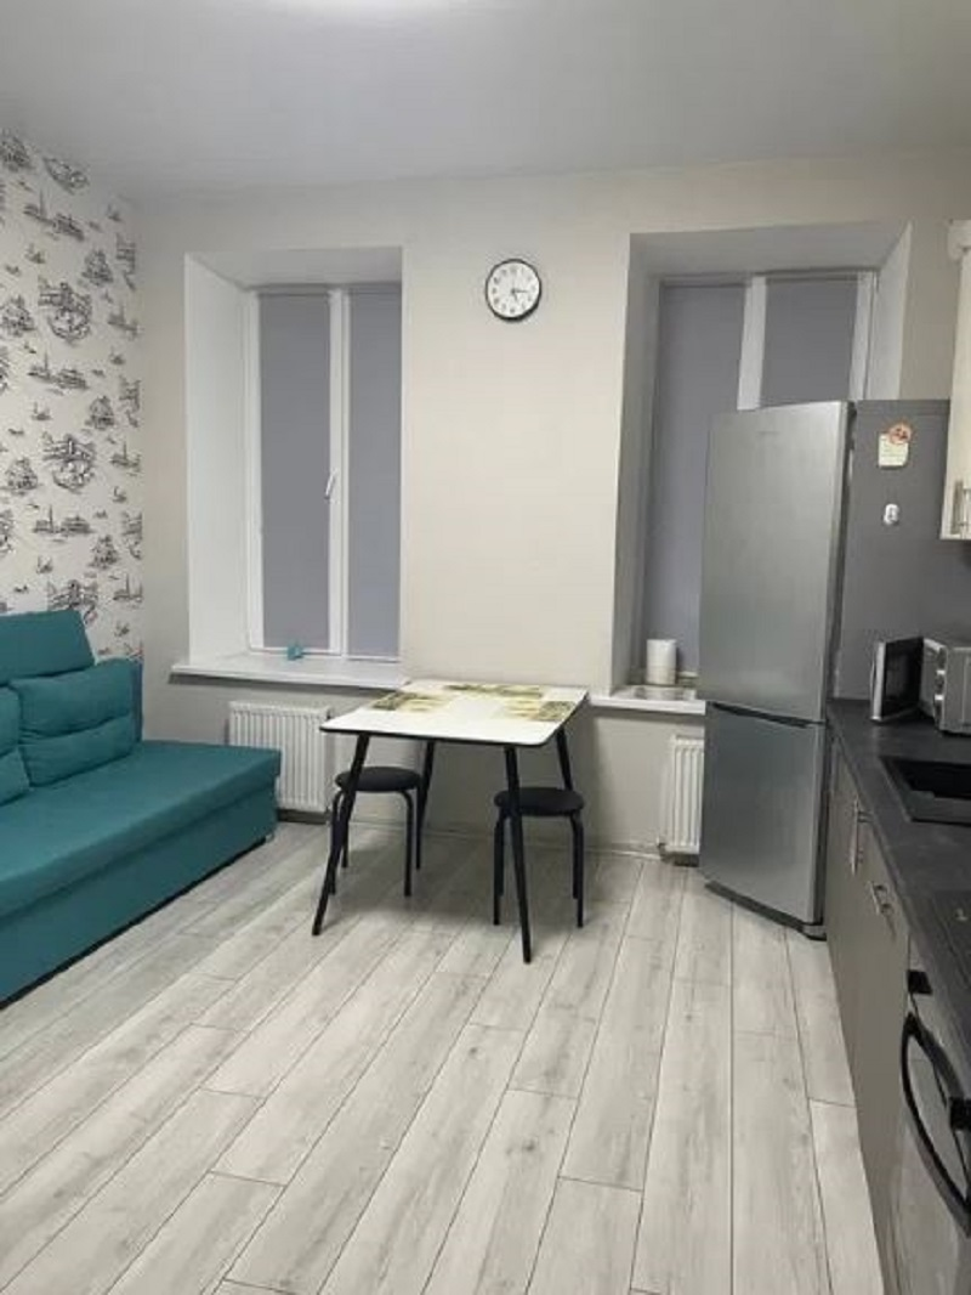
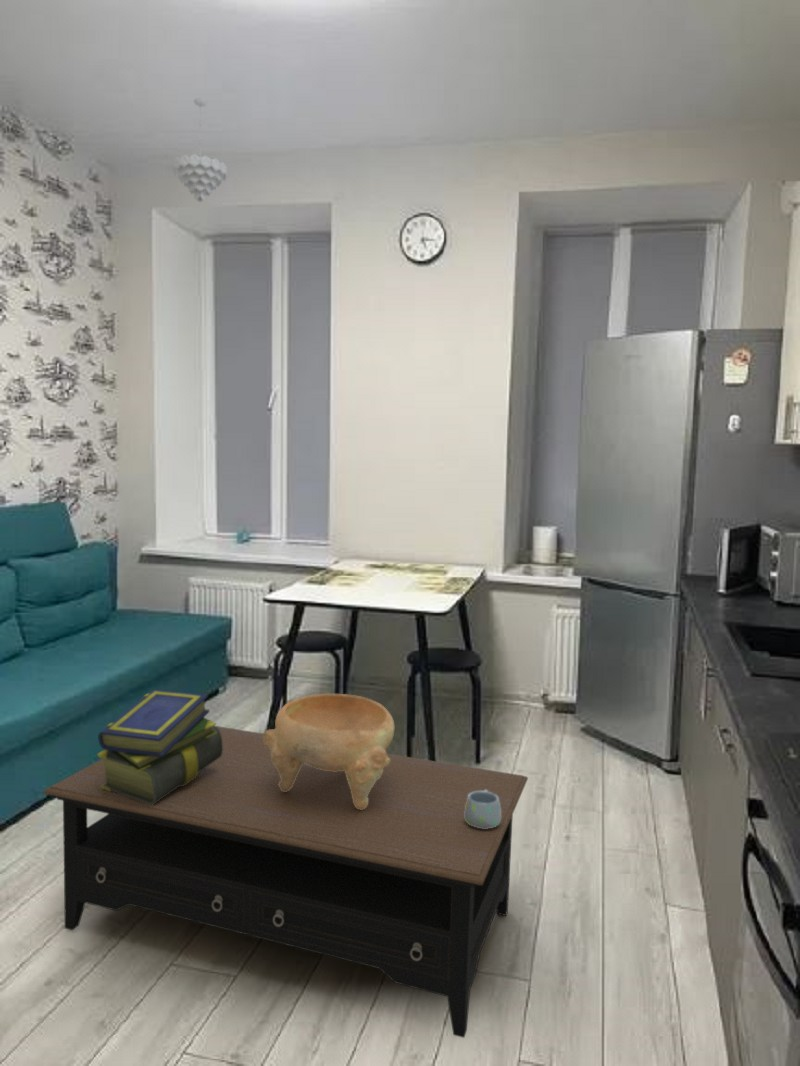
+ coffee table (294, 851)
+ pendant light (200, 151)
+ mug (483, 806)
+ decorative bowl (333, 751)
+ stack of books (163, 744)
